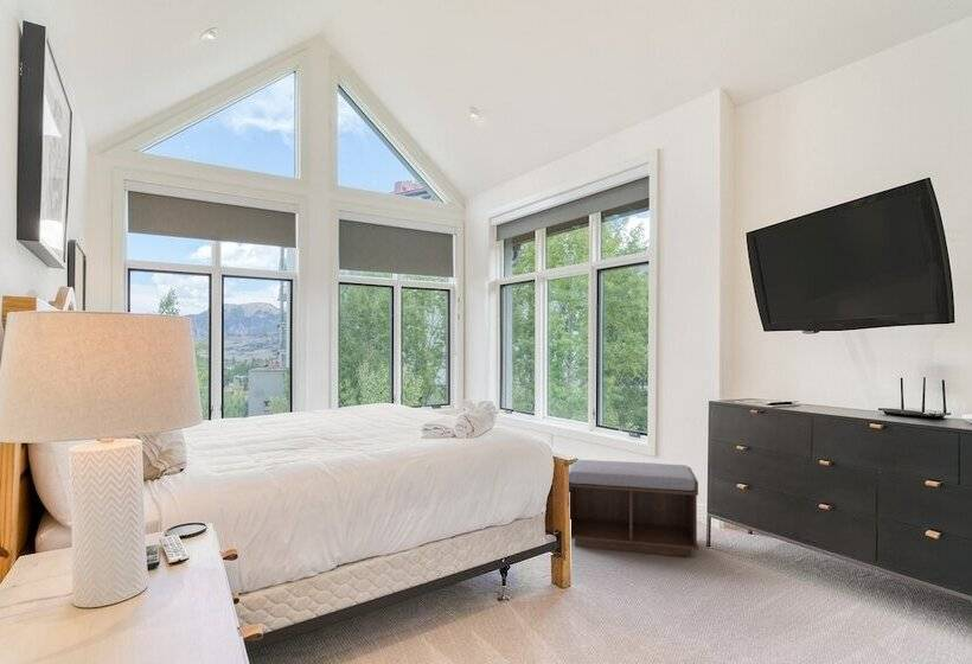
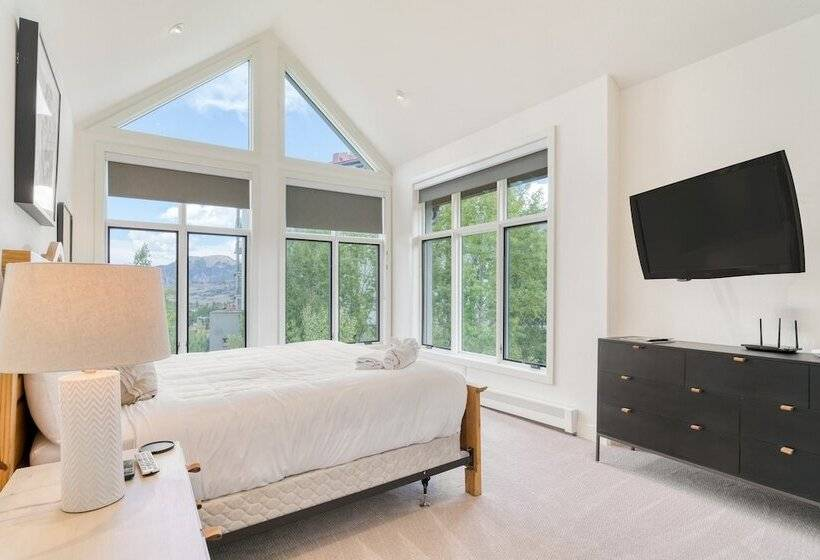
- bench (629, 504)
